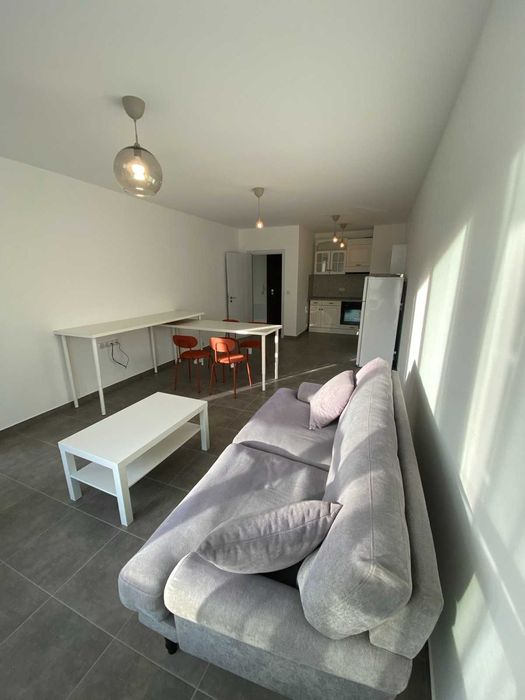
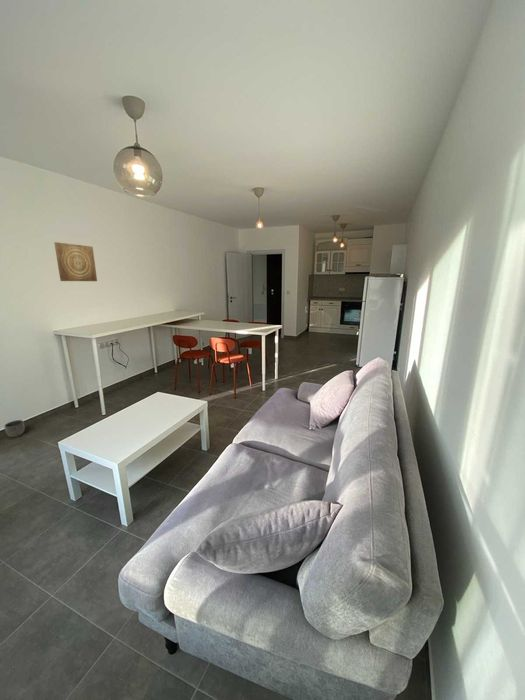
+ wall art (77, 263)
+ planter (15, 429)
